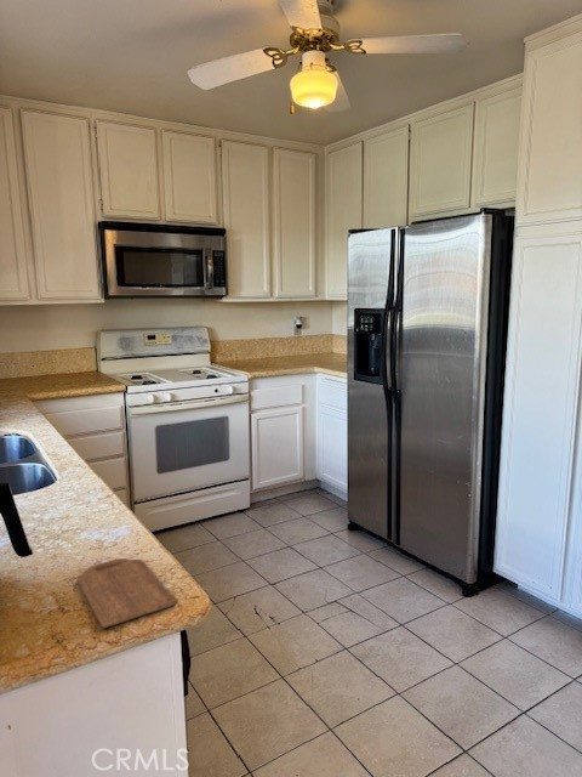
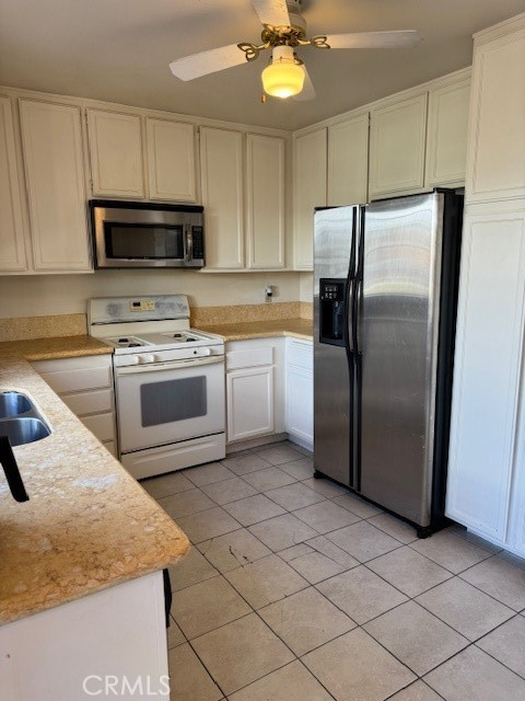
- cutting board (121, 586)
